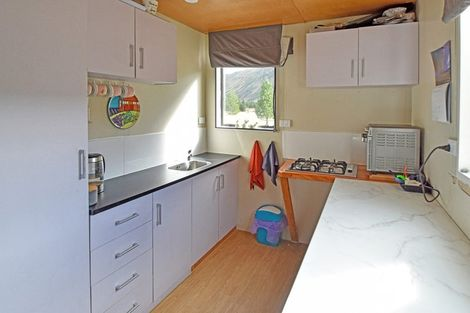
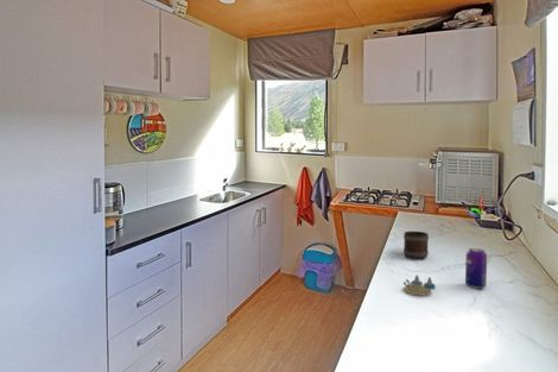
+ salt and pepper shaker set (418, 283)
+ beverage can (476, 267)
+ mug (416, 244)
